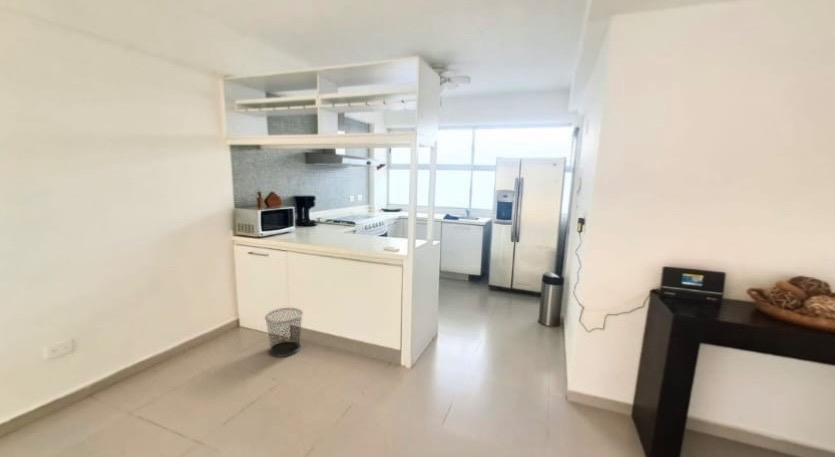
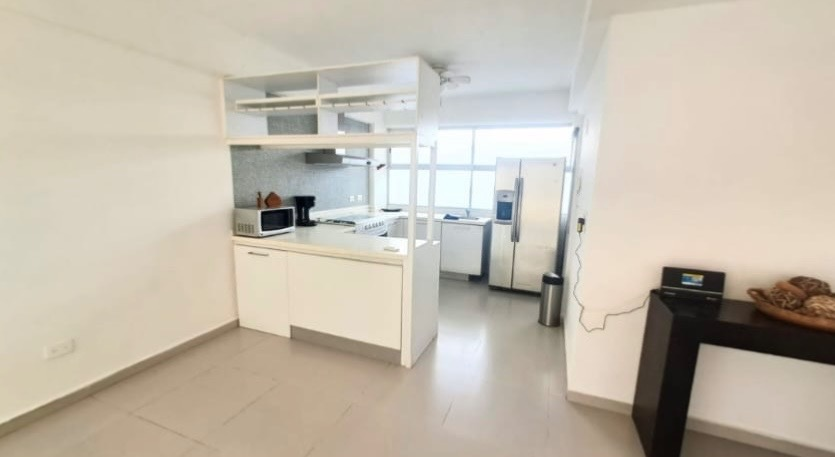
- waste bin (284, 332)
